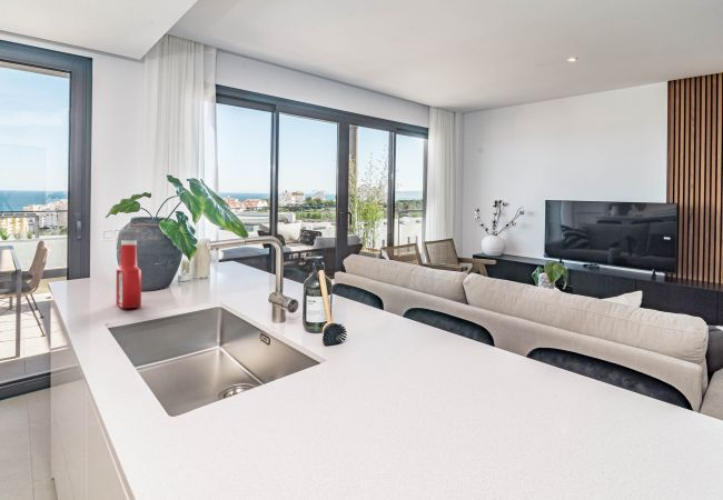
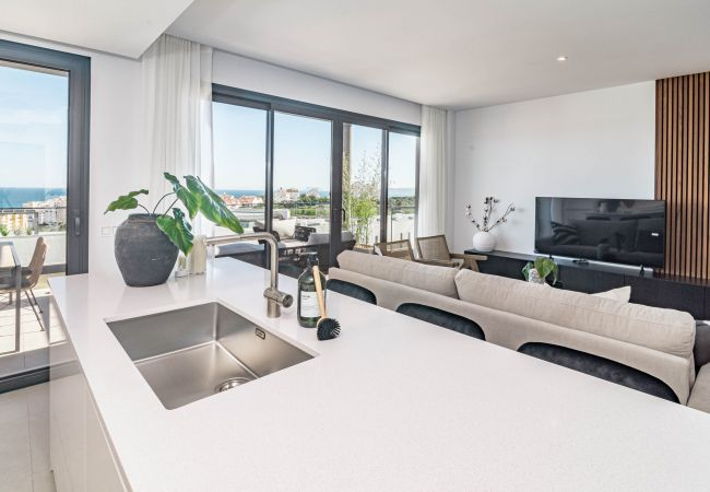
- soap bottle (128, 272)
